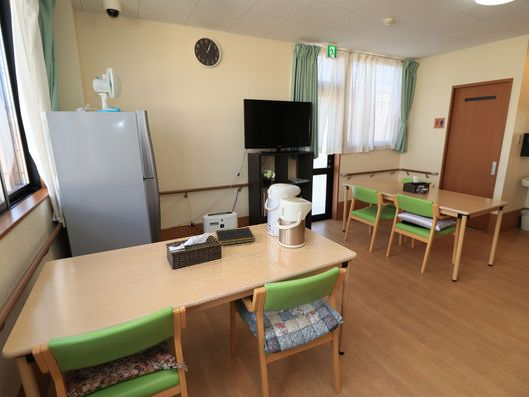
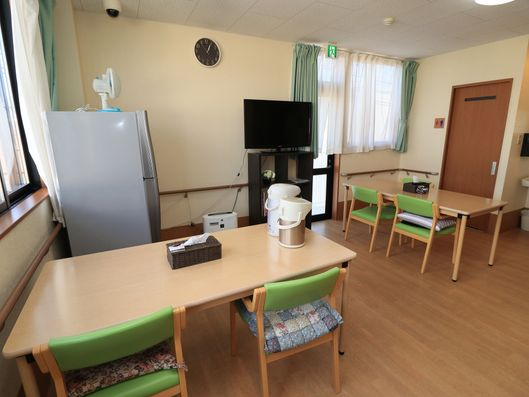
- notepad (235, 235)
